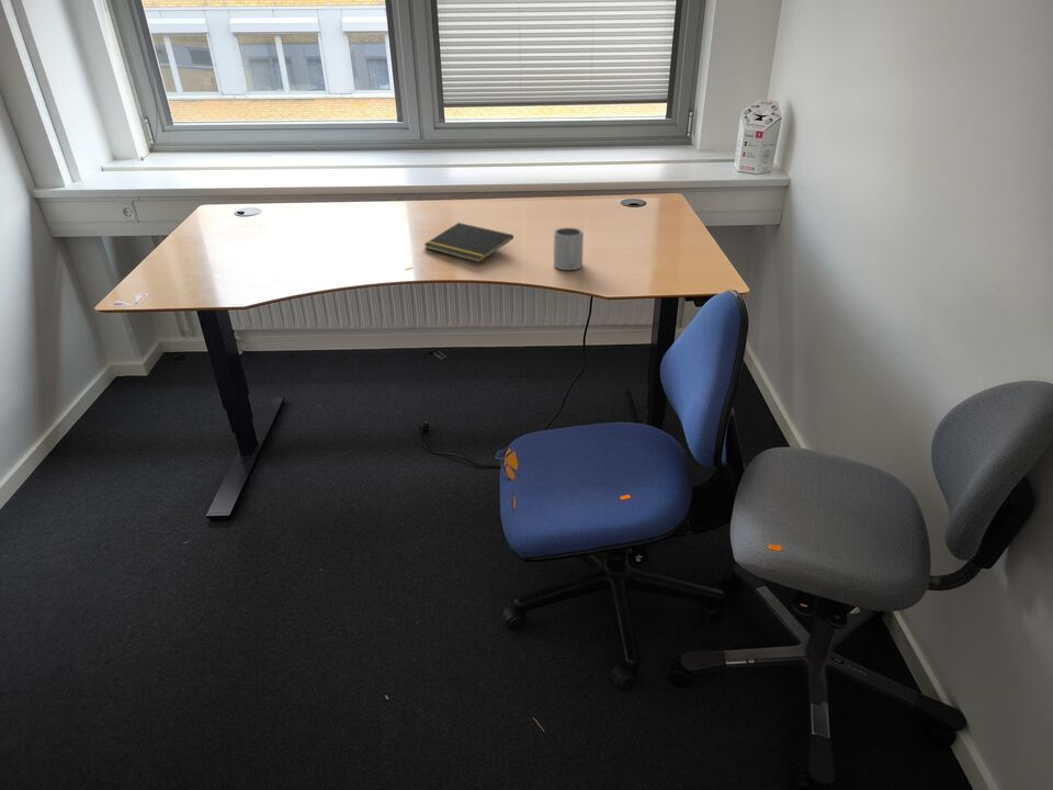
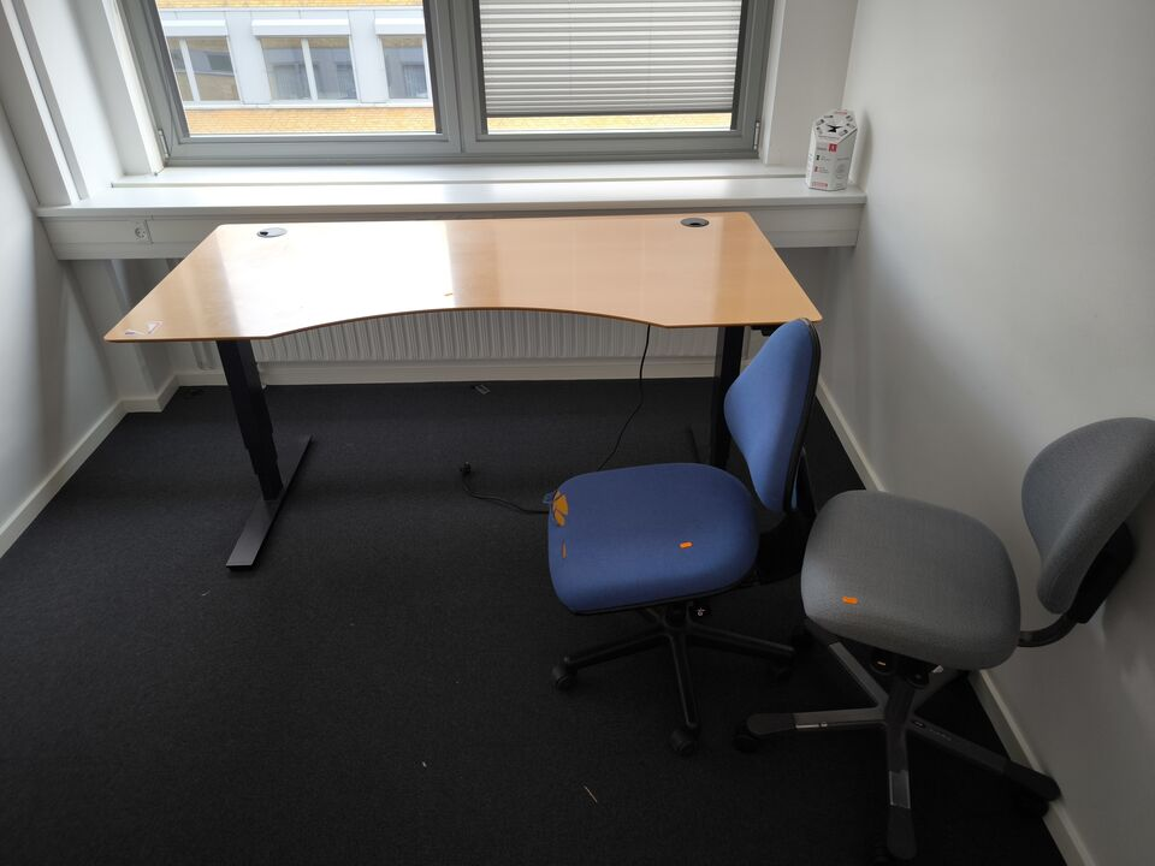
- notepad (468, 241)
- mug (568, 250)
